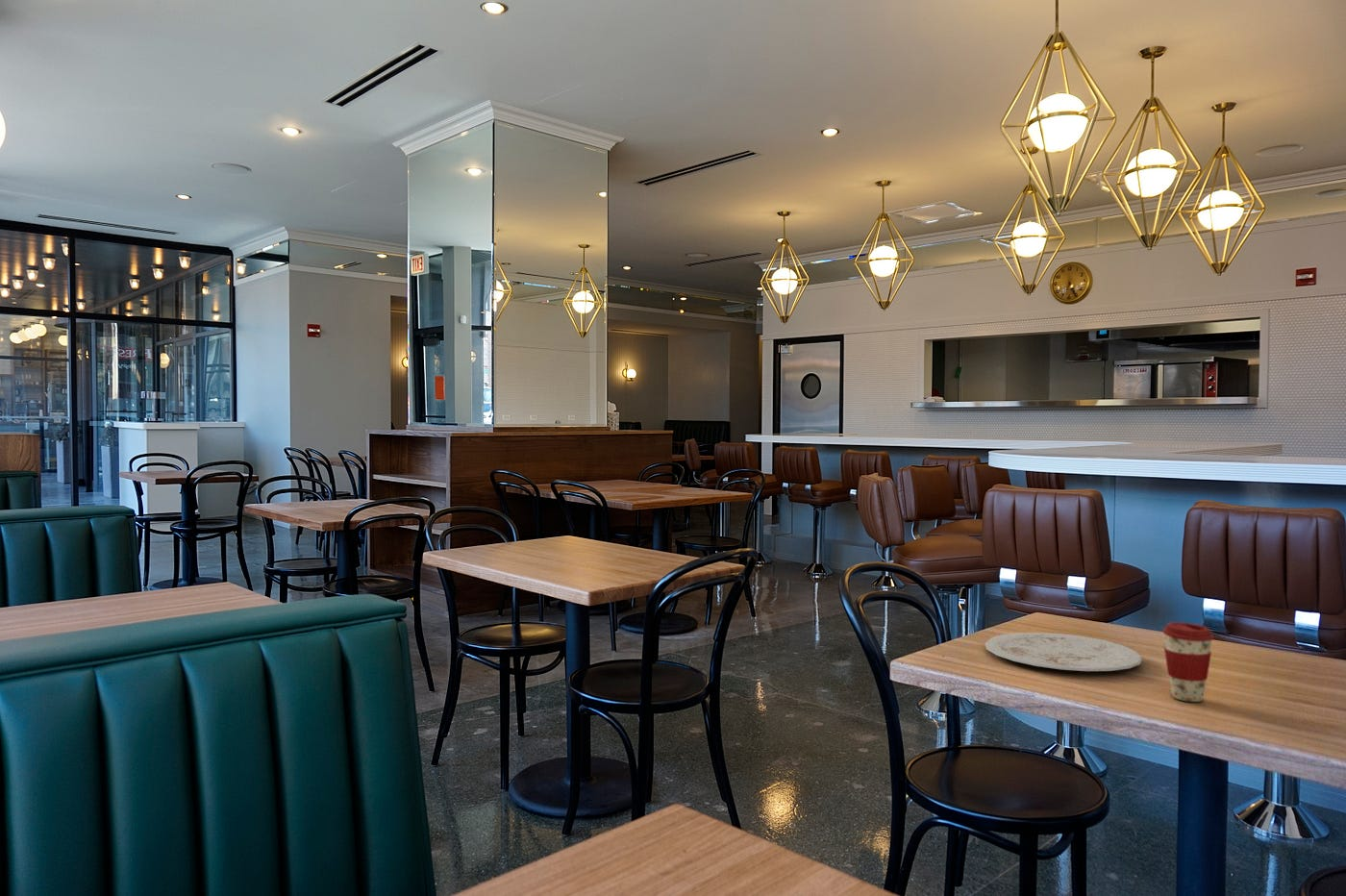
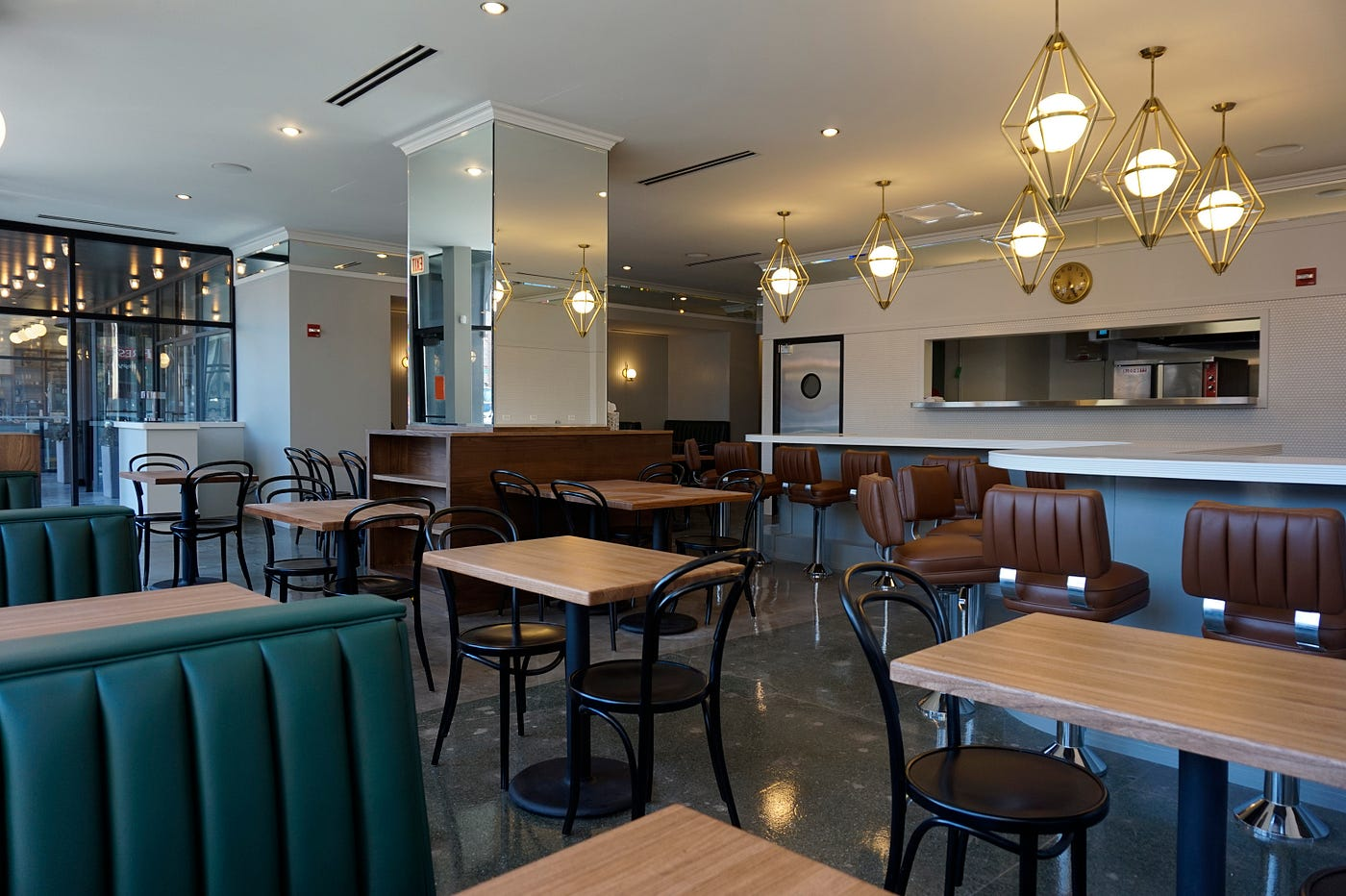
- coffee cup (1187, 661)
- plate (1060, 652)
